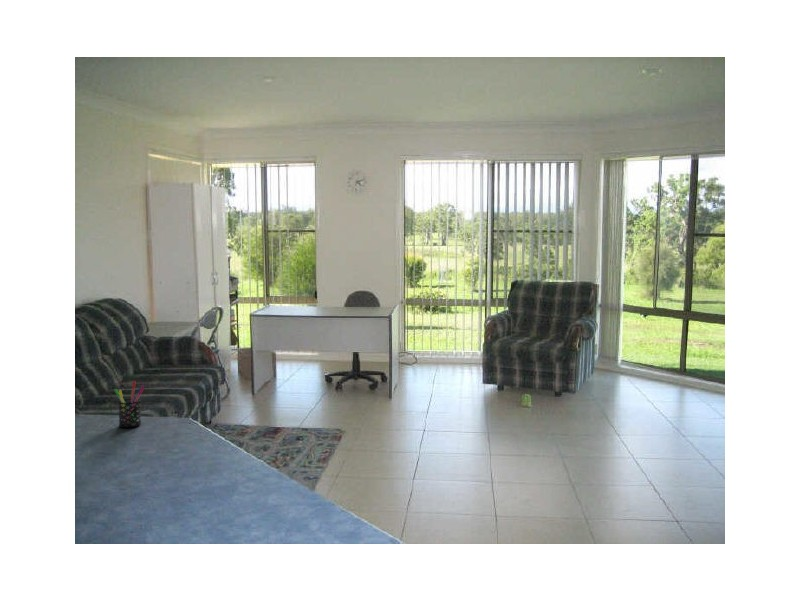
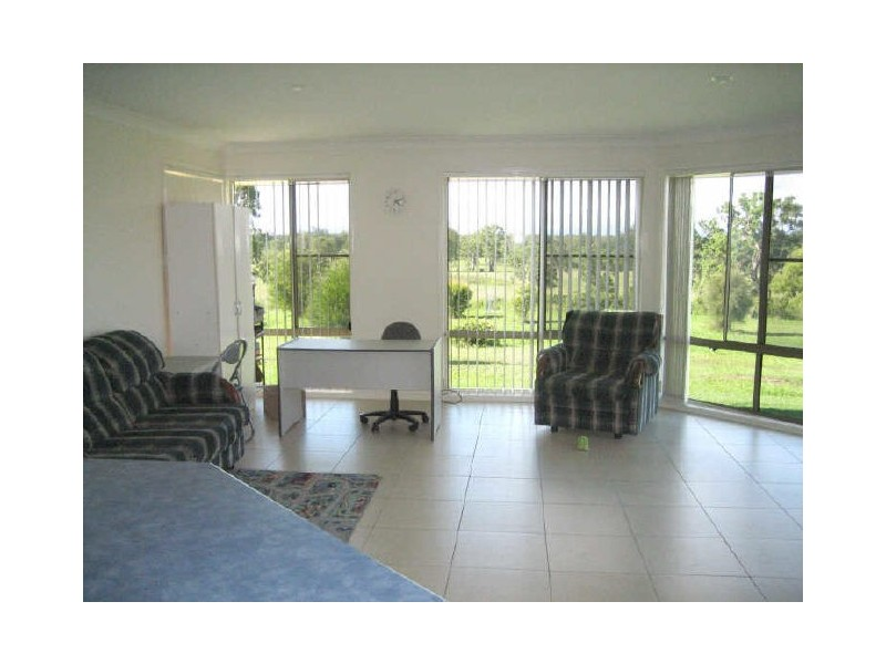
- pen holder (127, 403)
